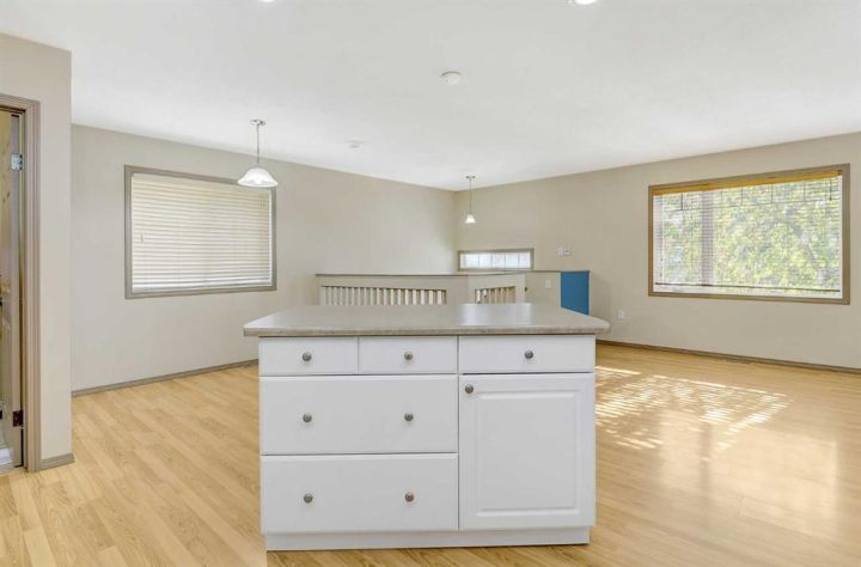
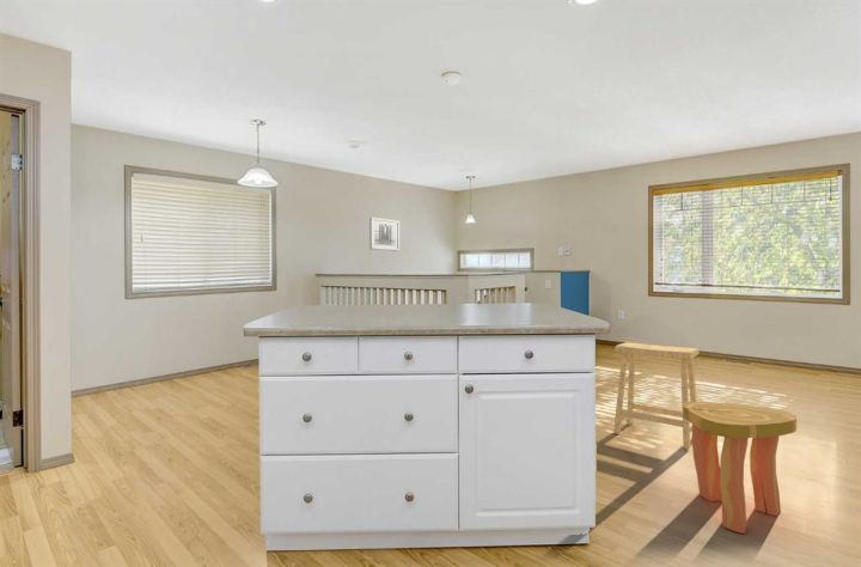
+ wall art (385, 234)
+ stool (733, 463)
+ stool (654, 407)
